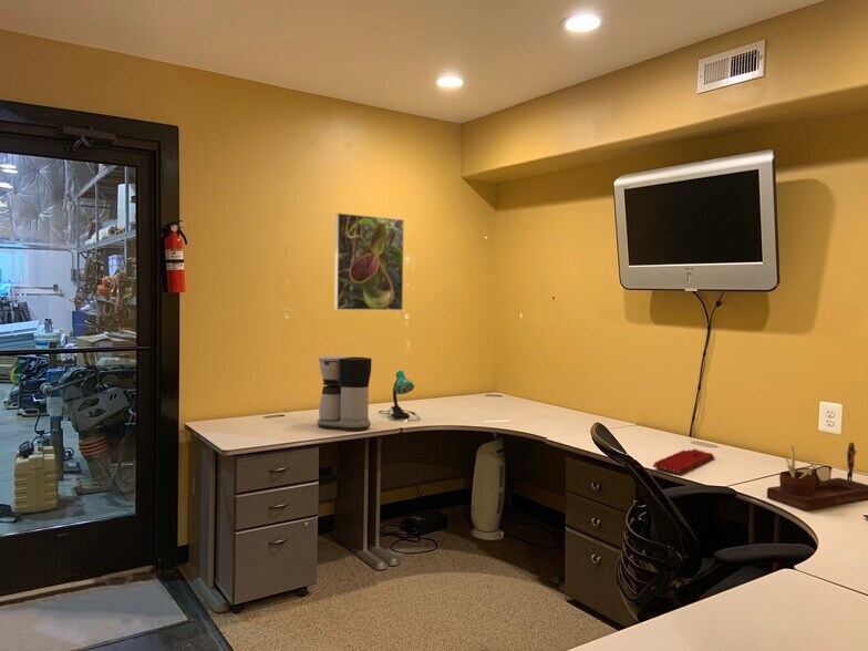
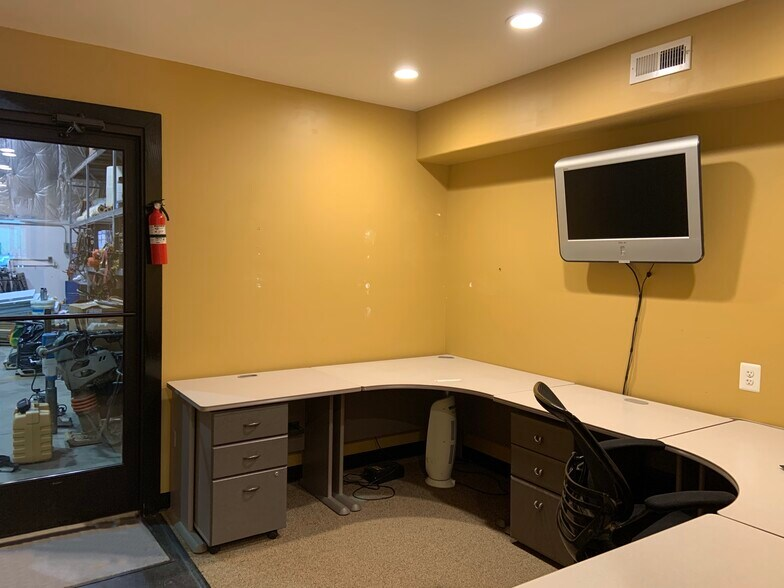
- coffee maker (345, 391)
- desk lamp (401, 392)
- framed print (370, 262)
- keyboard (684, 459)
- desk organizer (820, 472)
